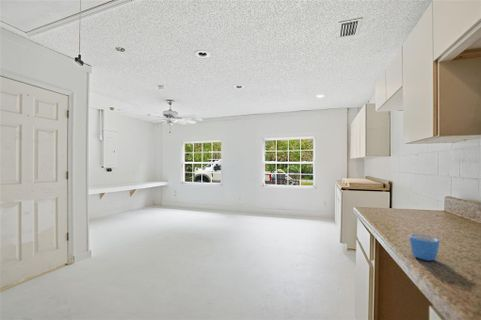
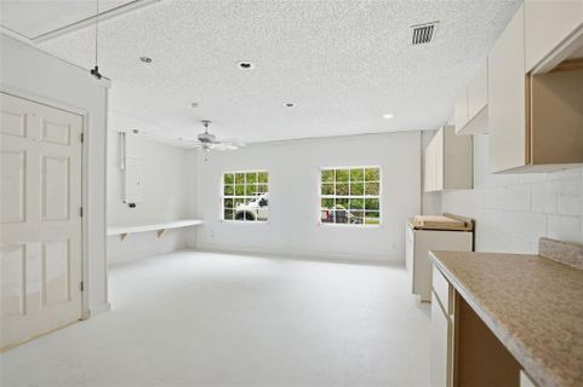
- mug (424, 246)
